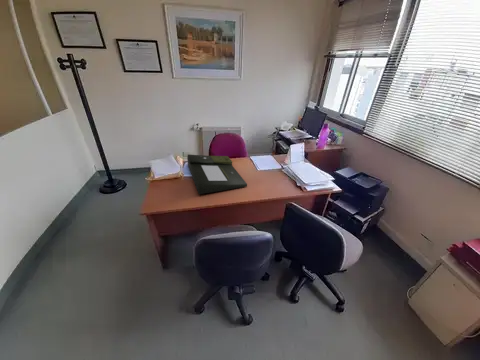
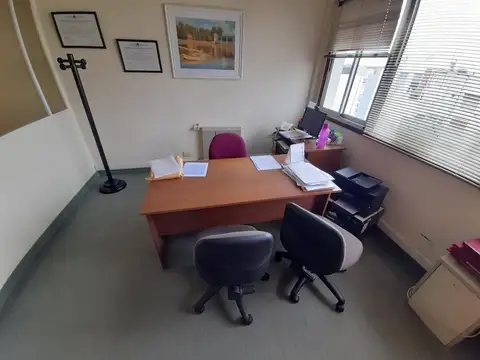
- document tray (215, 169)
